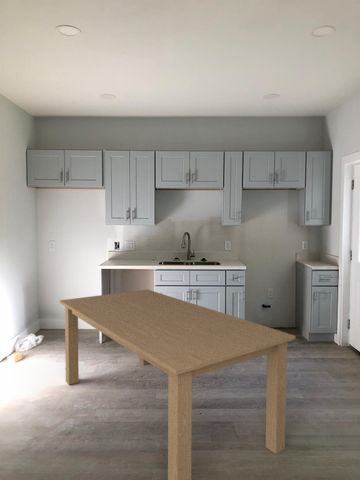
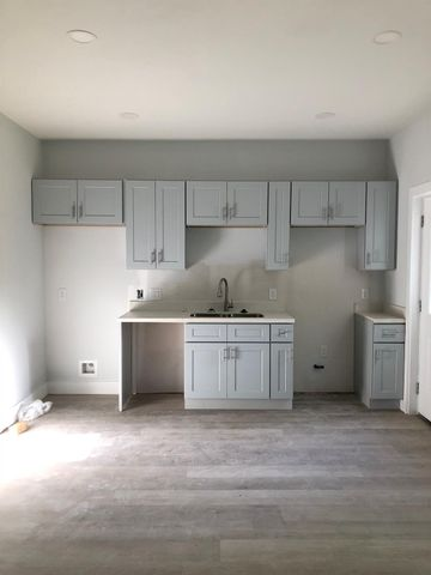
- dining table (156, 362)
